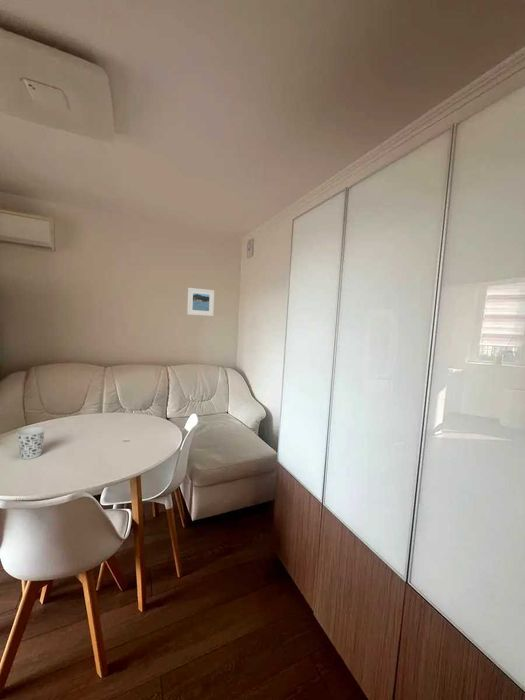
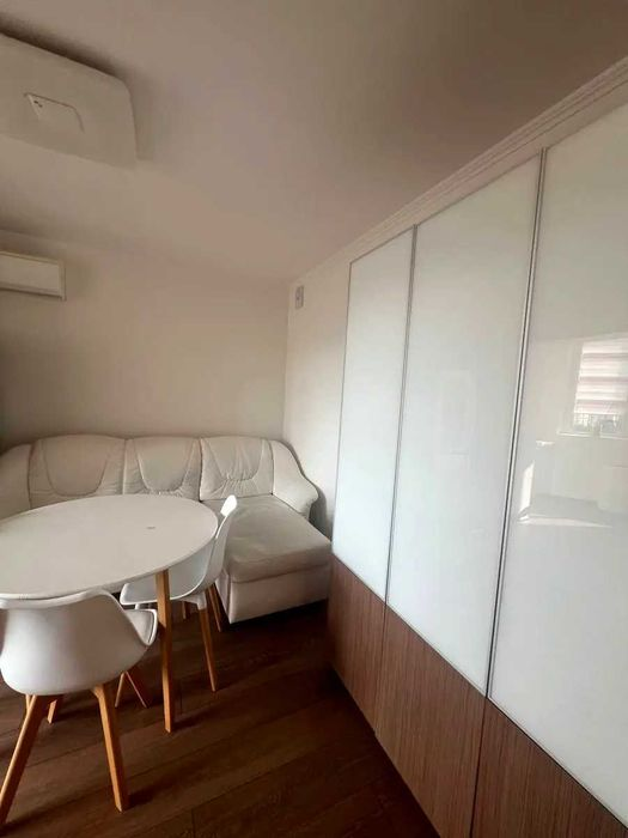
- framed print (200, 302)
- cup (31, 443)
